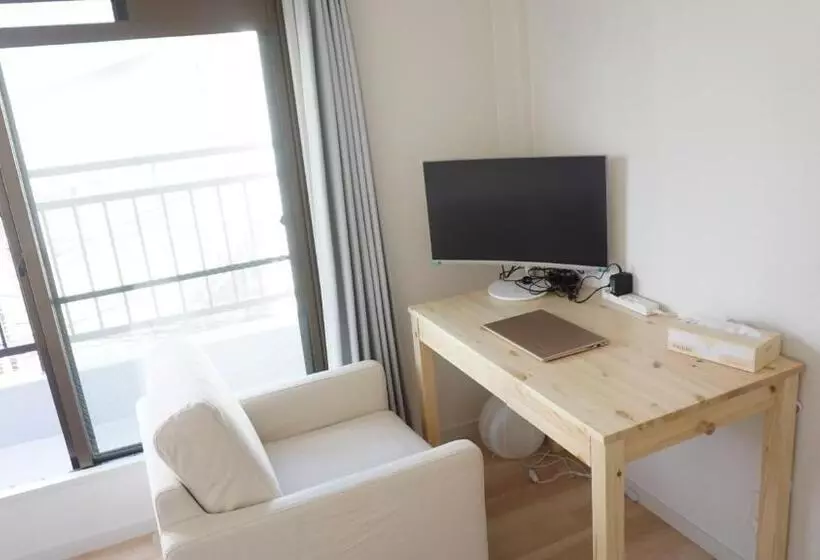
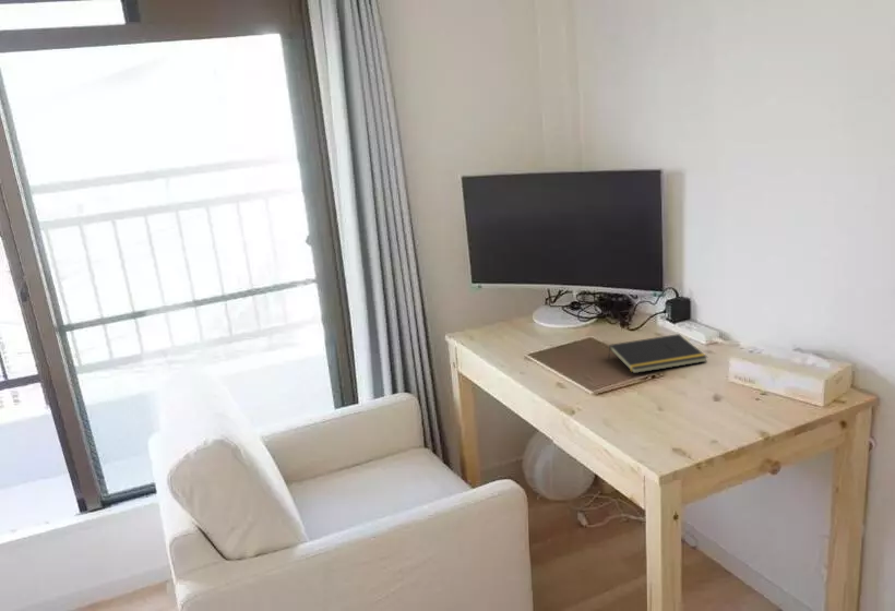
+ notepad (657, 352)
